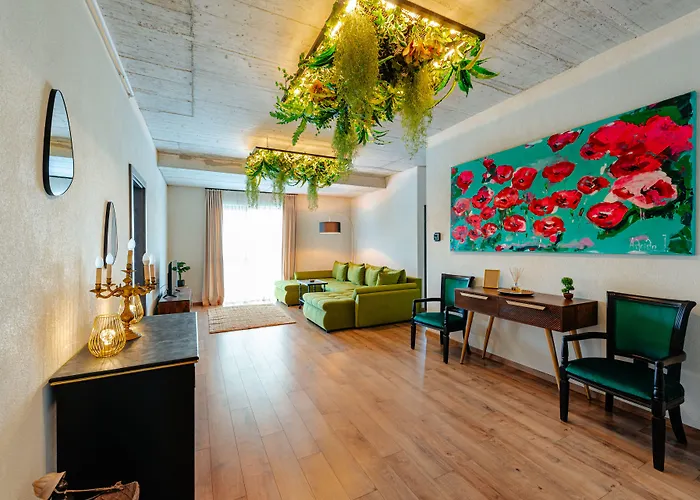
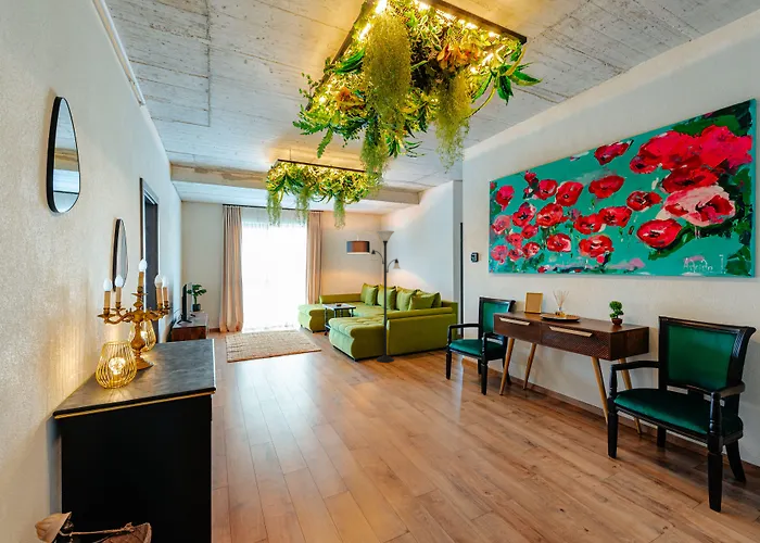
+ floor lamp (384, 295)
